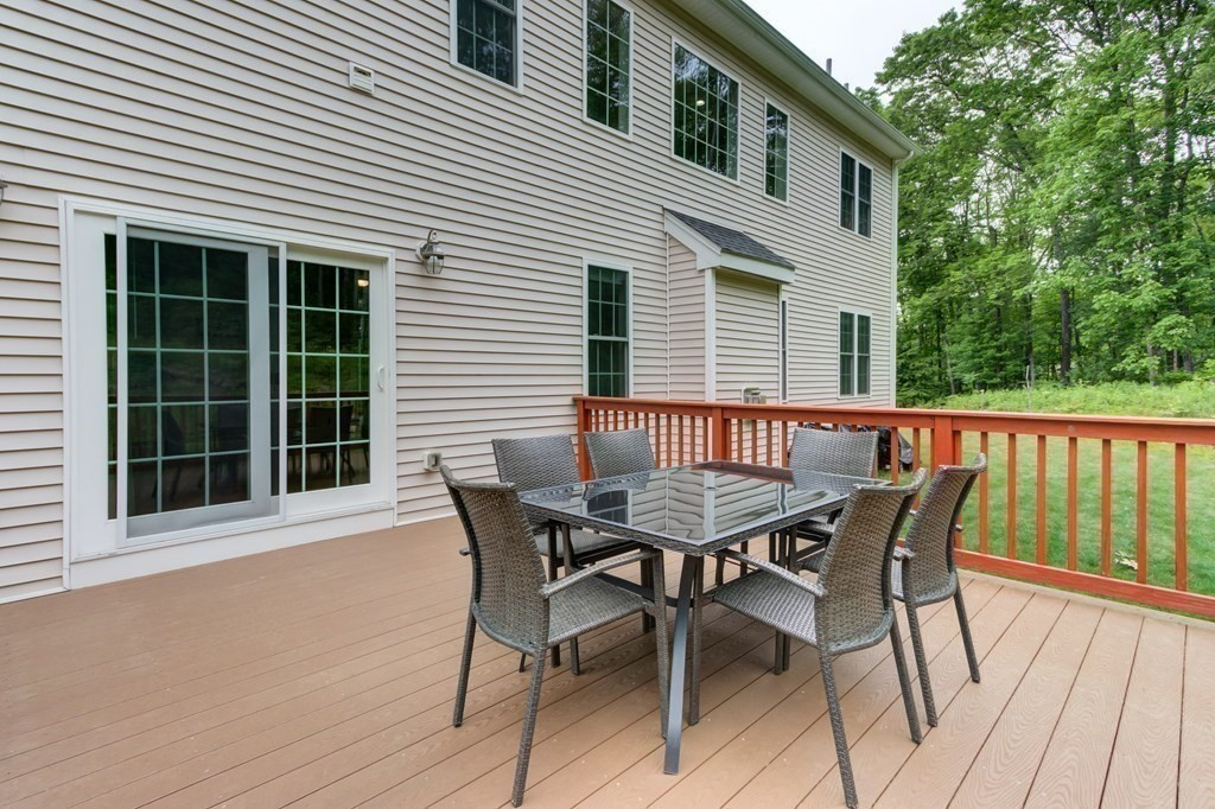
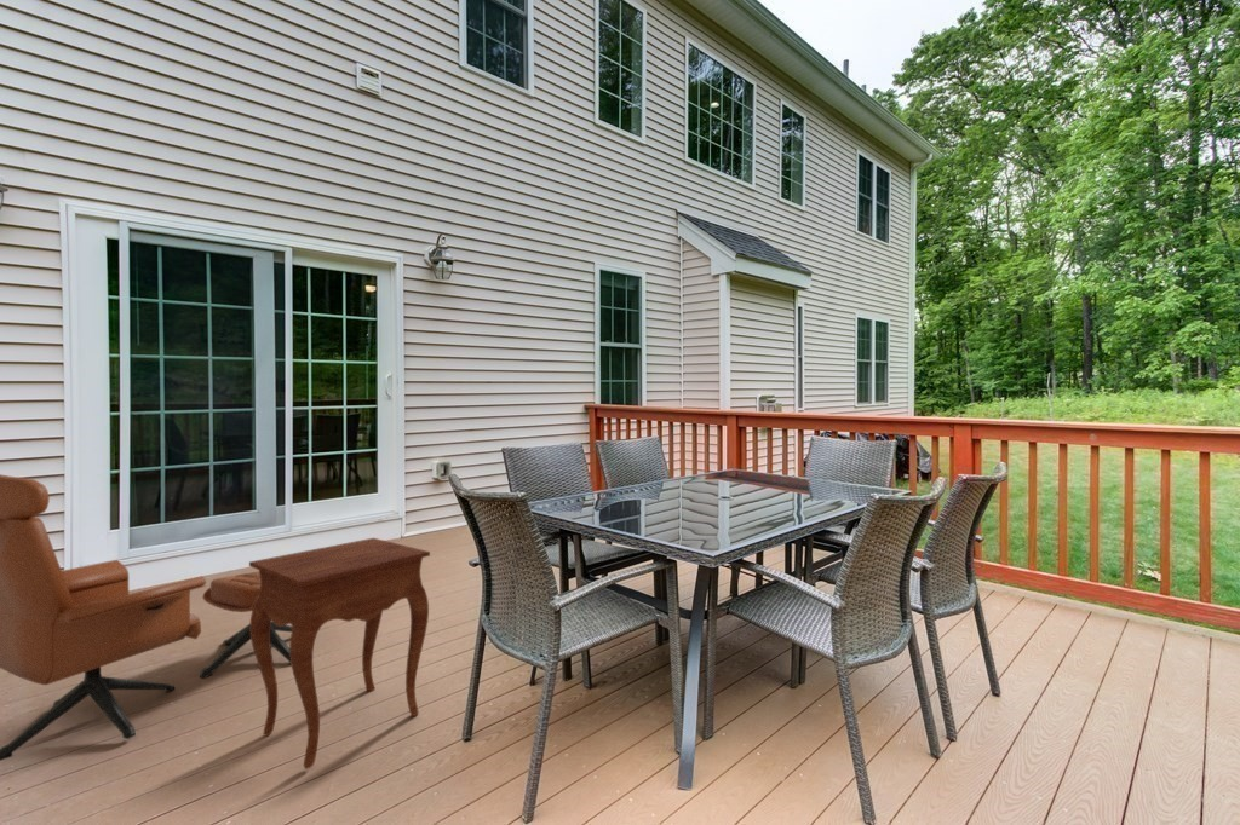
+ side table (348, 621)
+ lounge chair (167, 584)
